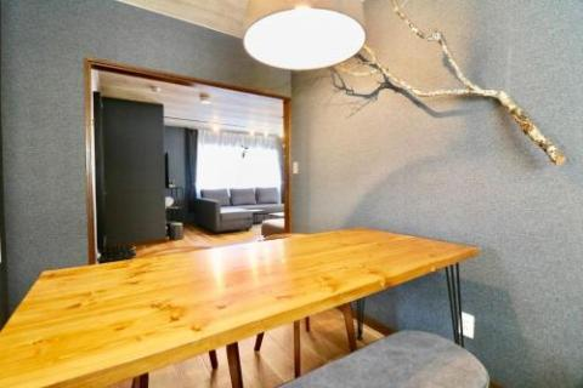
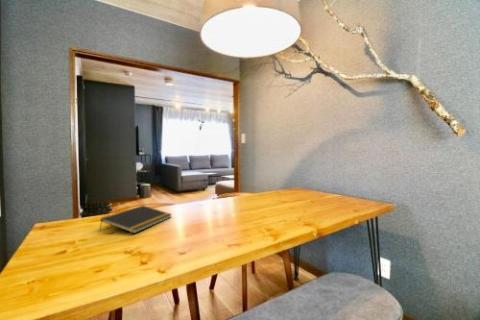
+ notepad (139, 217)
